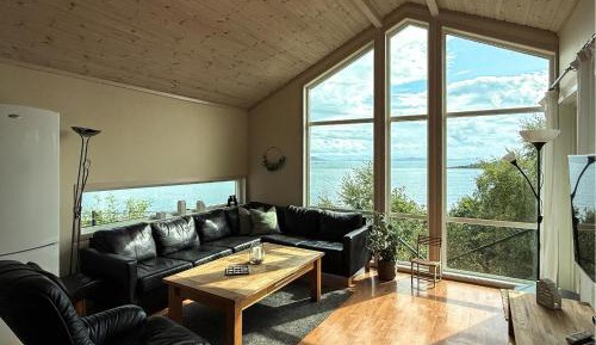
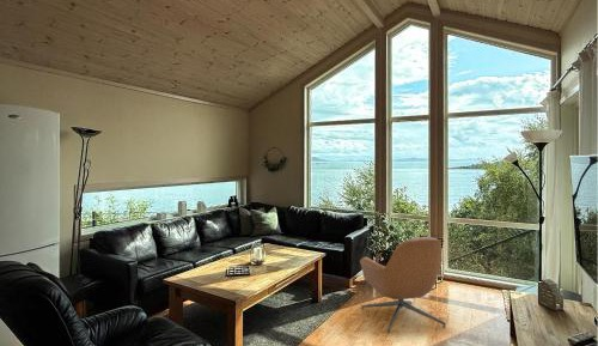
+ armchair (402, 274)
